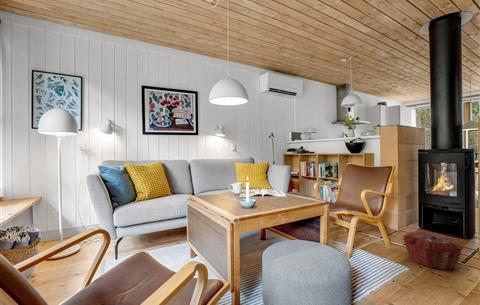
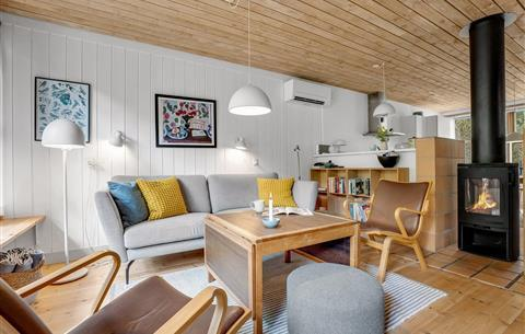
- woven basket (431, 247)
